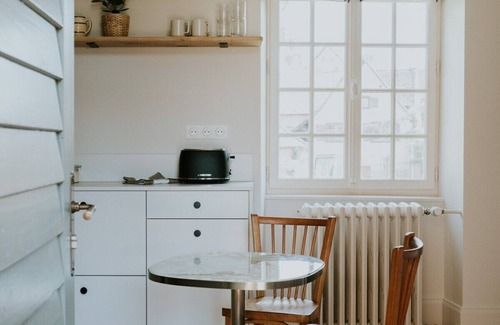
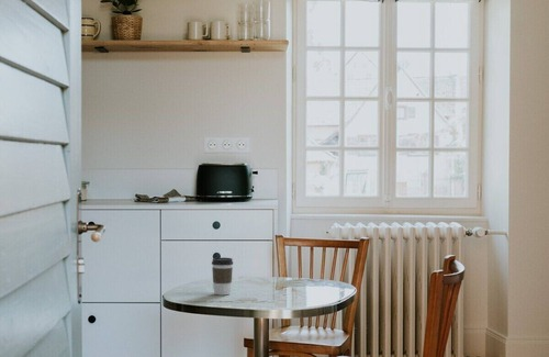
+ coffee cup (222, 276)
